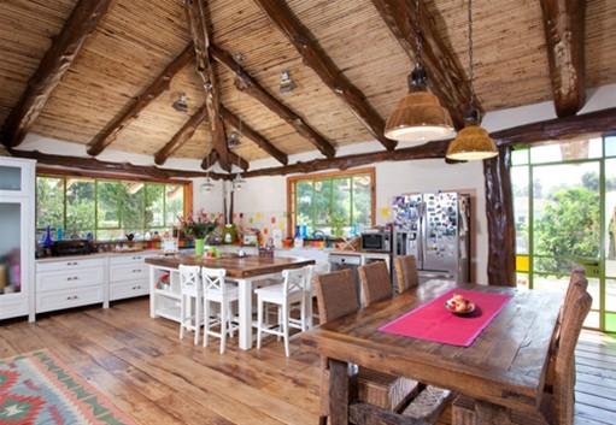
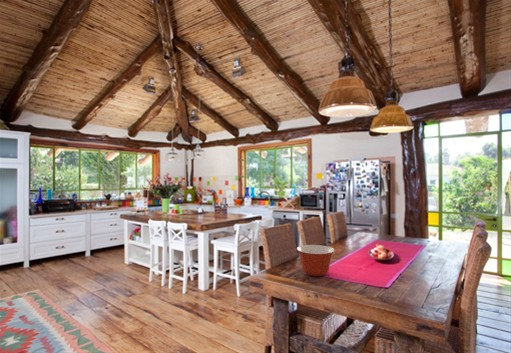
+ mixing bowl (315, 261)
